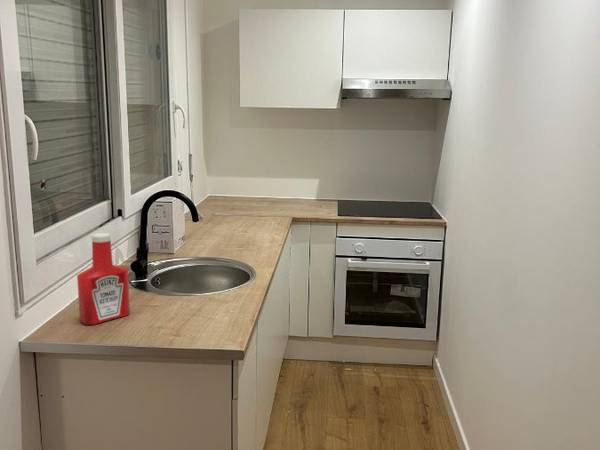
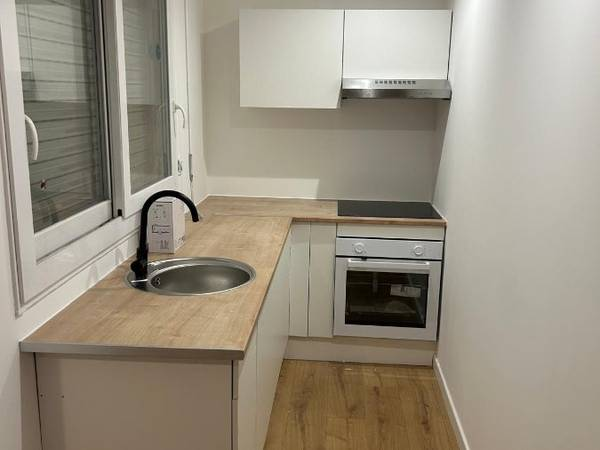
- soap bottle (103, 276)
